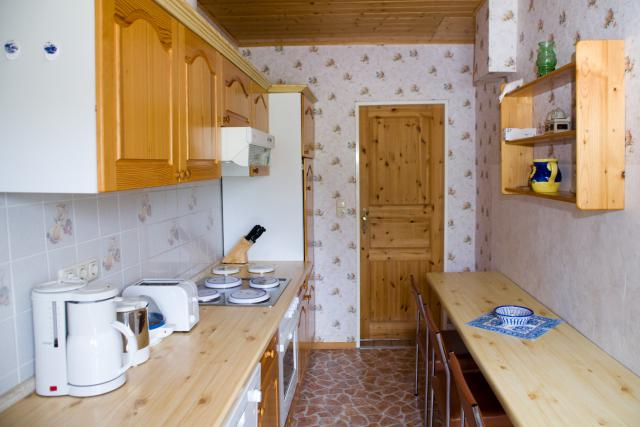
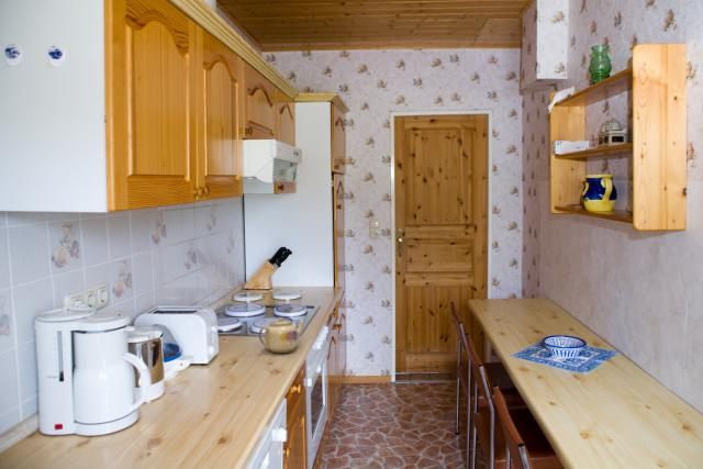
+ teapot (282, 333)
